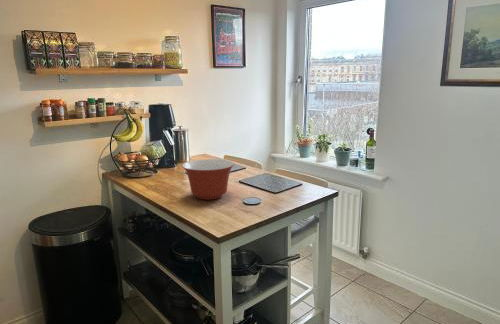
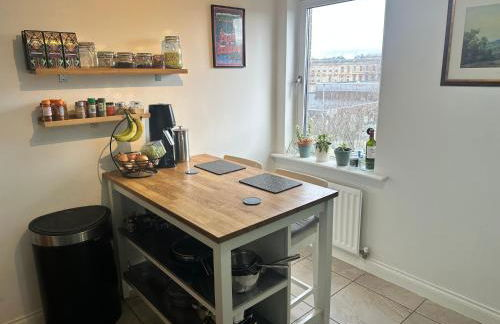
- mixing bowl (208, 180)
